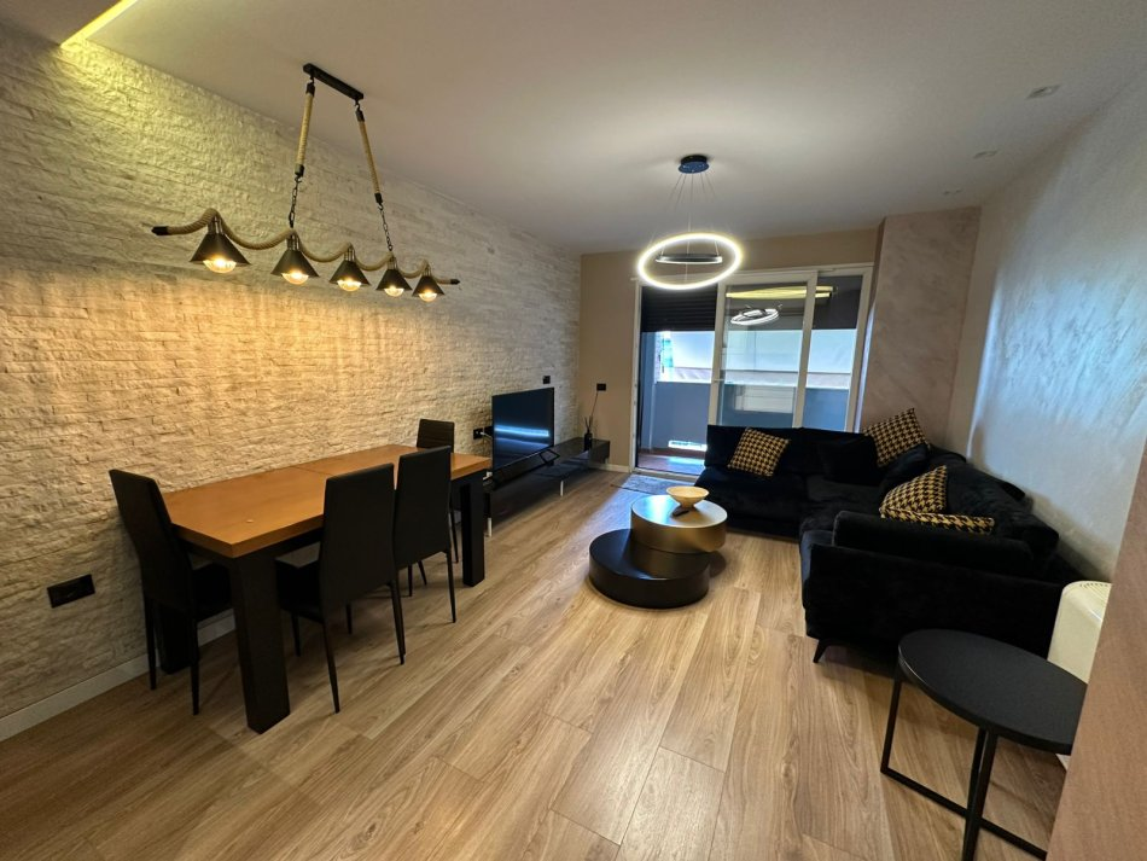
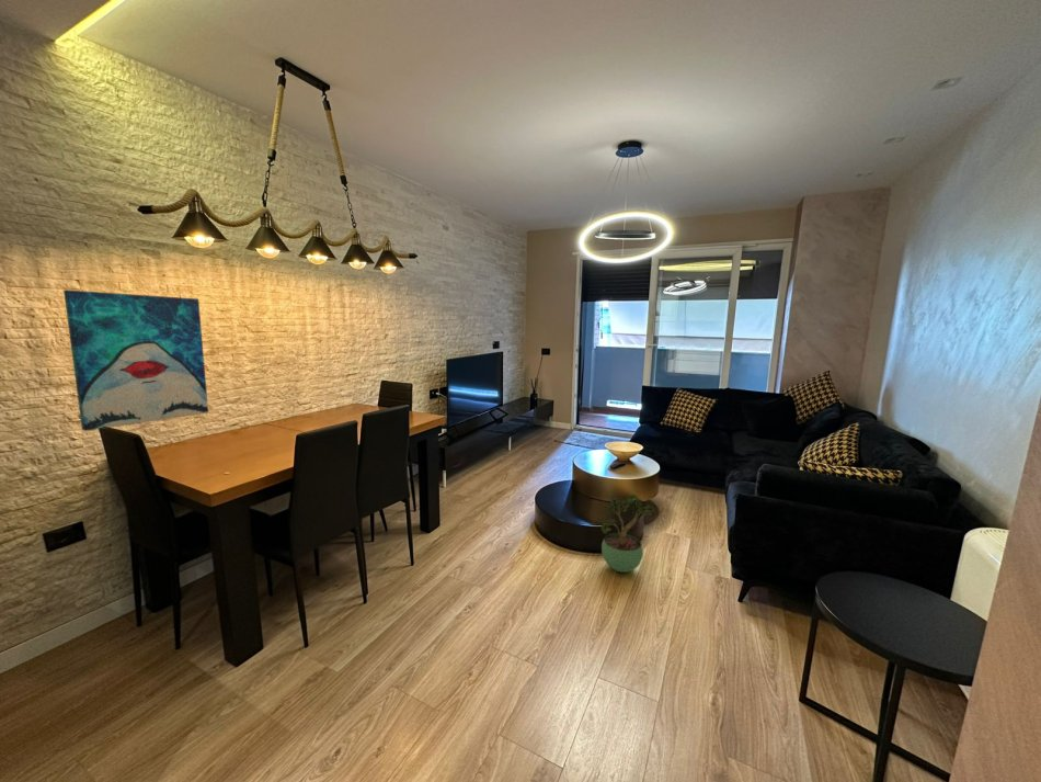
+ wall art (145, 359)
+ potted plant (625, 531)
